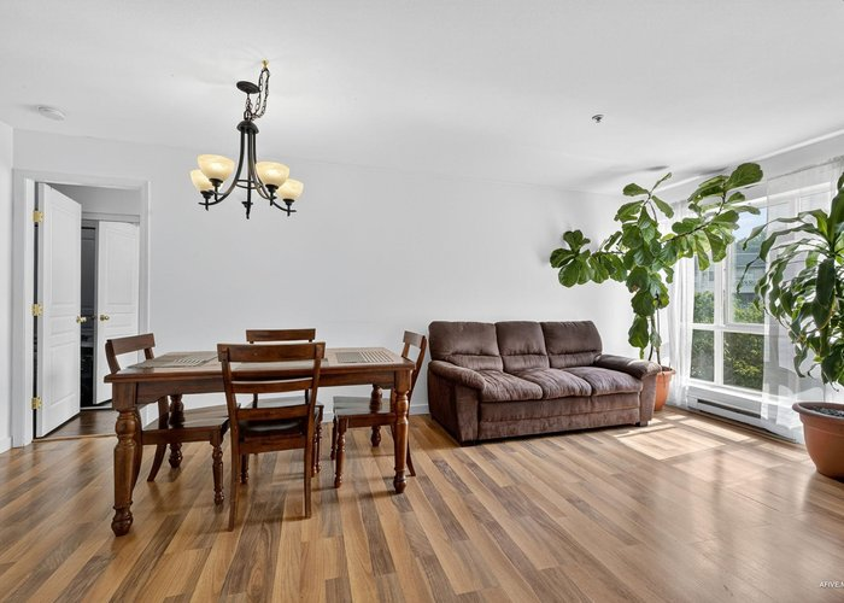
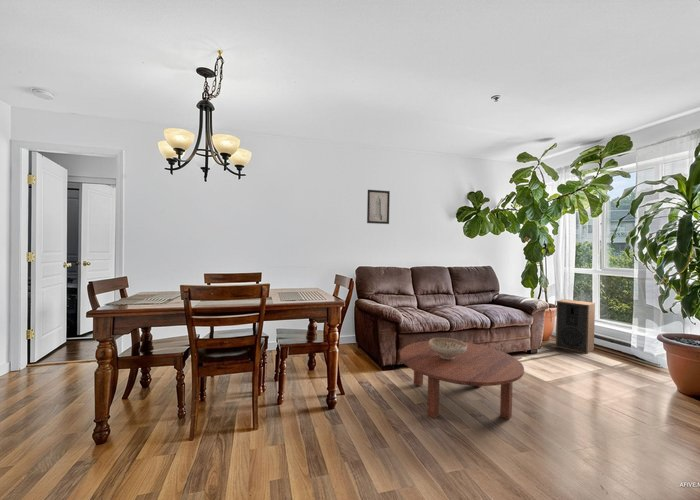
+ decorative bowl (447, 349)
+ wall art (378, 207)
+ coffee table (457, 378)
+ speaker (575, 325)
